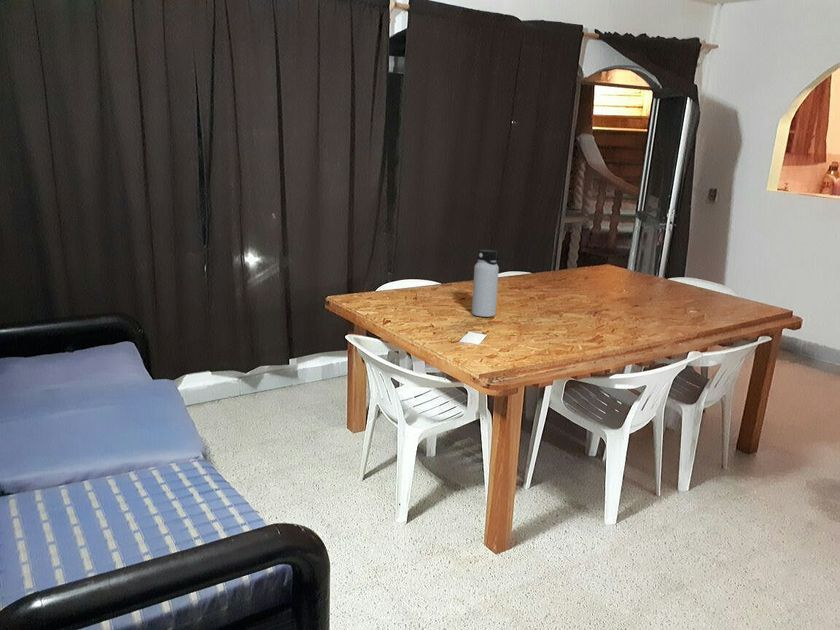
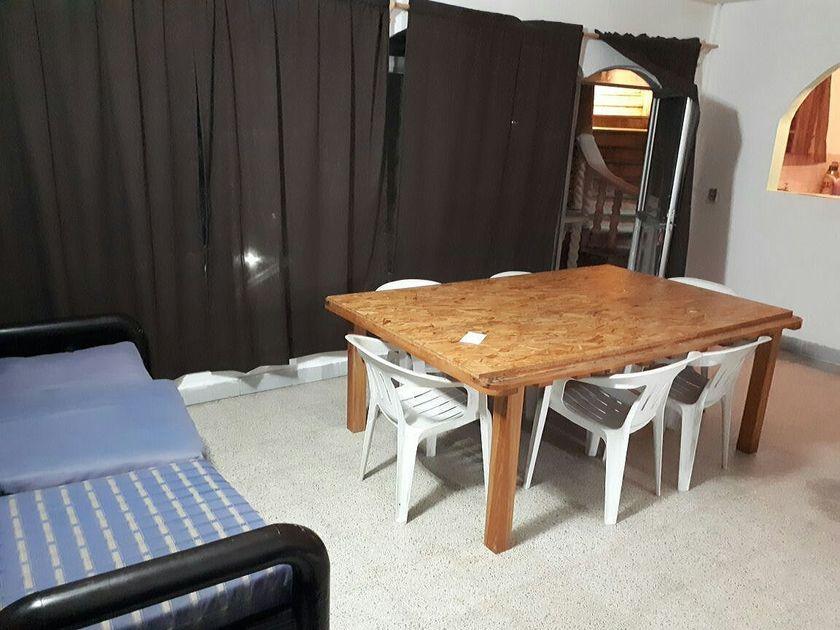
- water bottle (485, 282)
